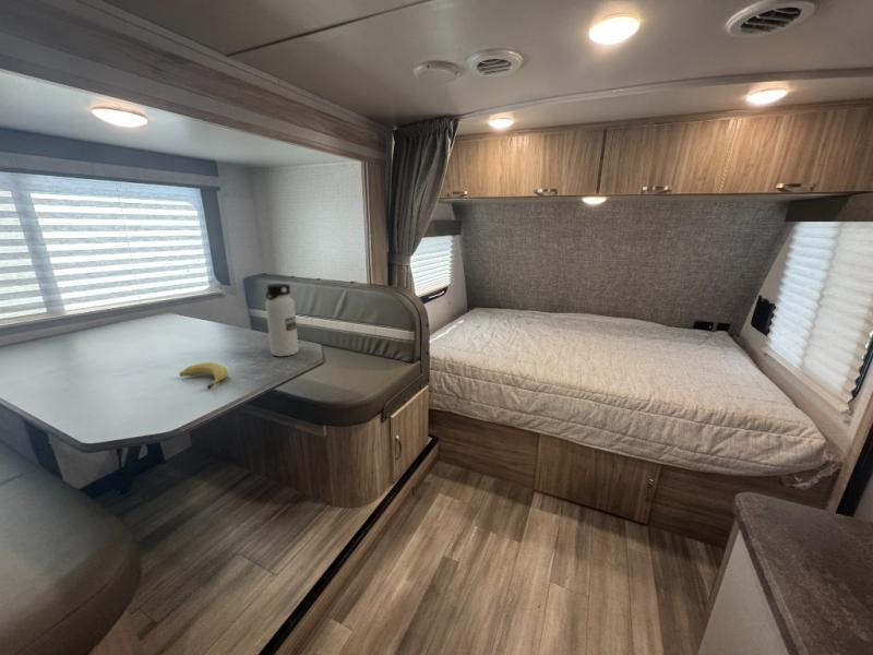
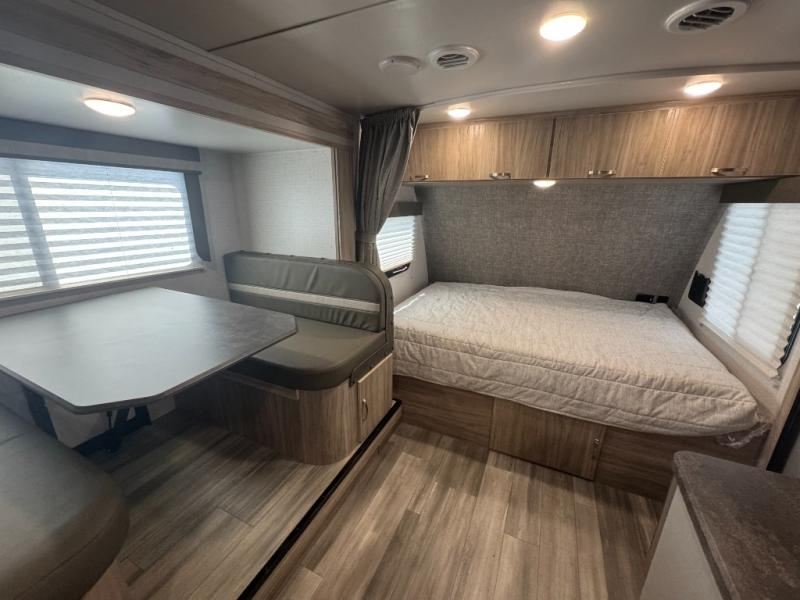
- water bottle (282, 319)
- fruit (206, 372)
